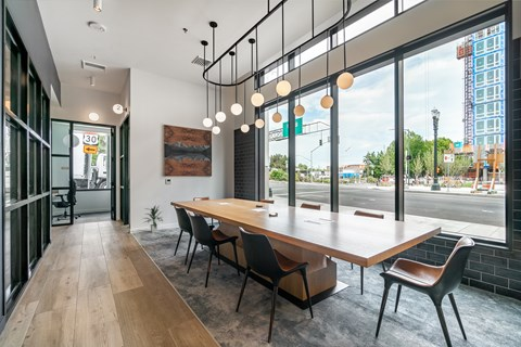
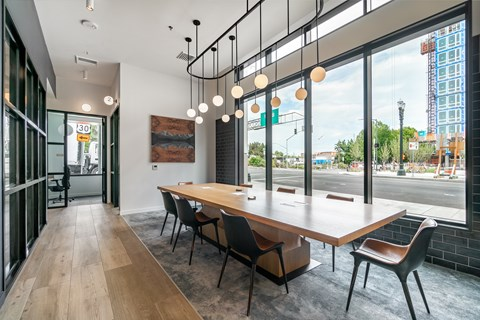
- indoor plant (153, 218)
